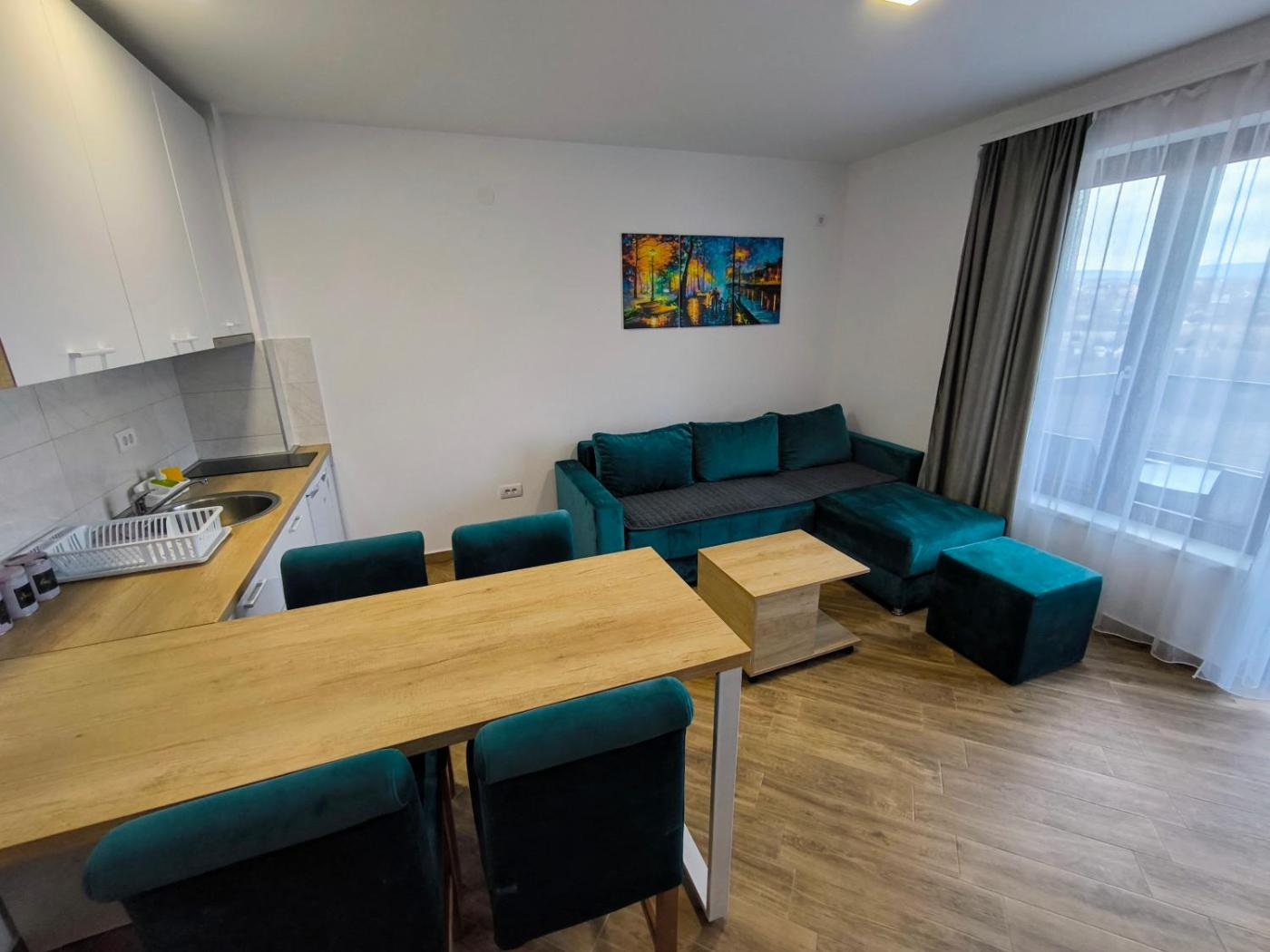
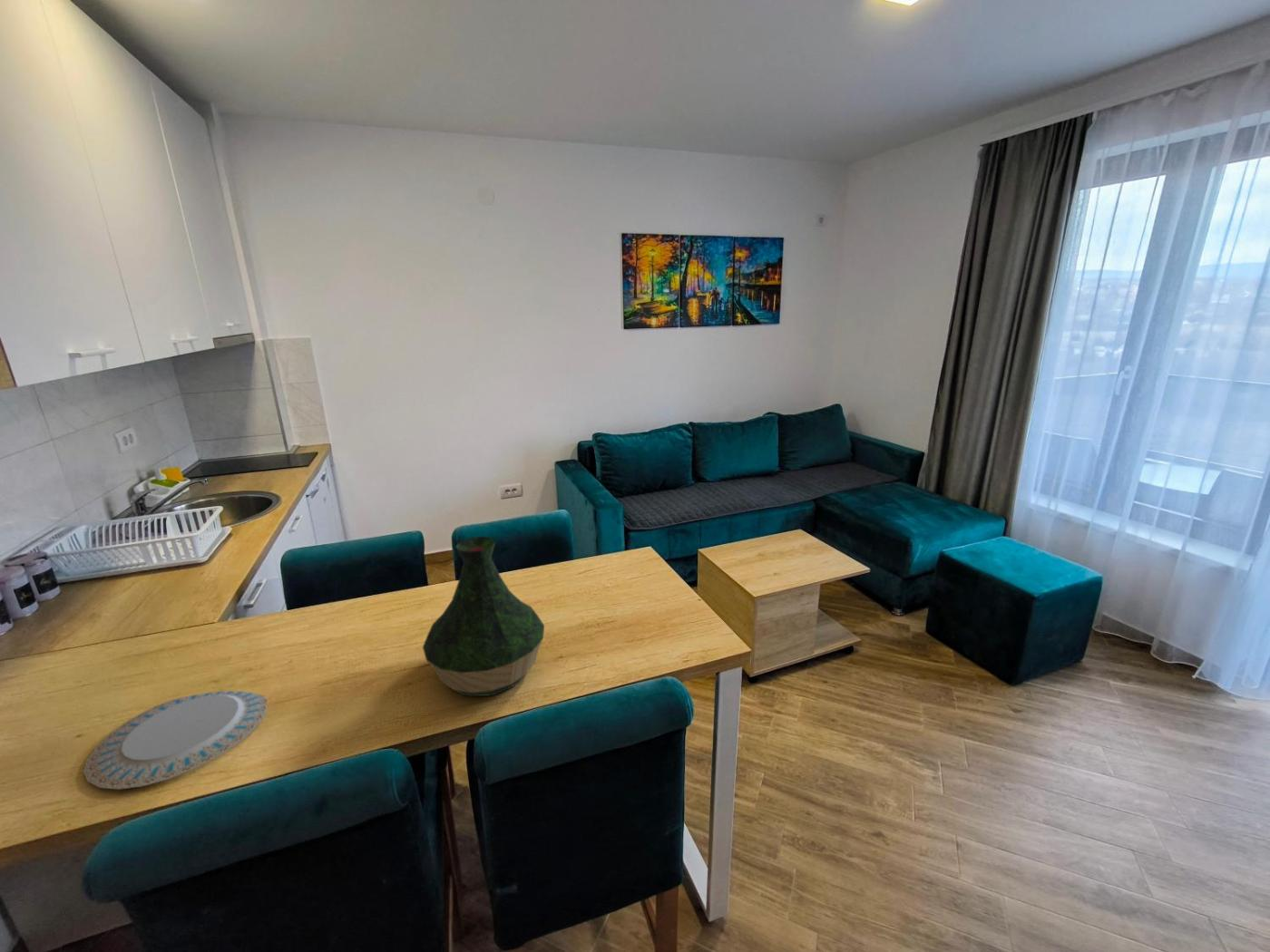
+ chinaware (183, 727)
+ vase (483, 610)
